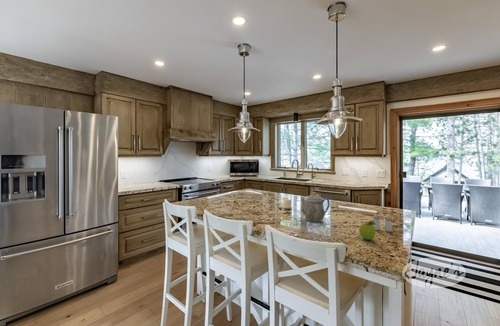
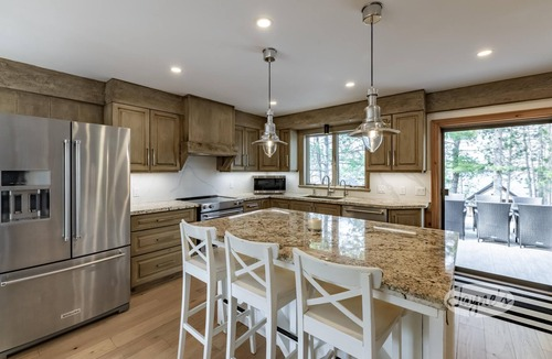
- fruit (368, 230)
- teapot (314, 206)
- salt and pepper shaker (379, 222)
